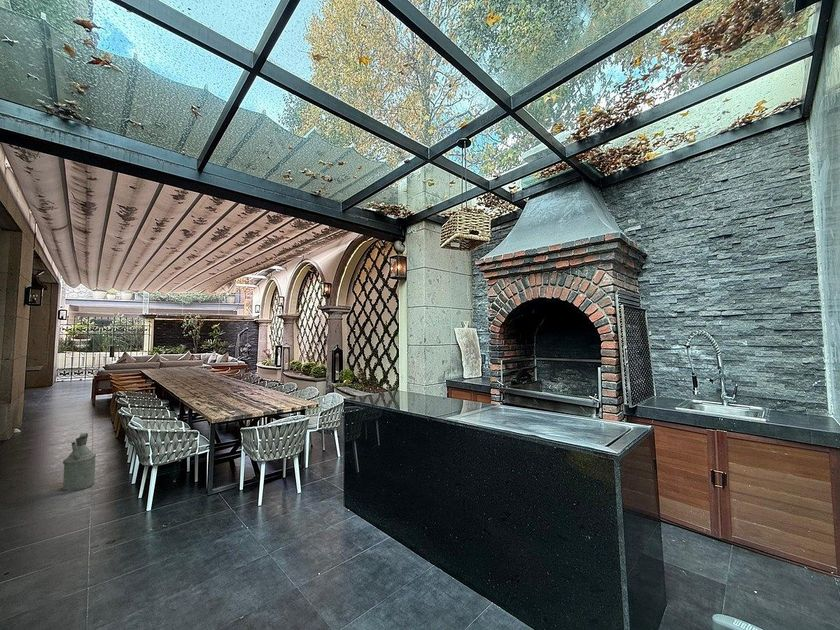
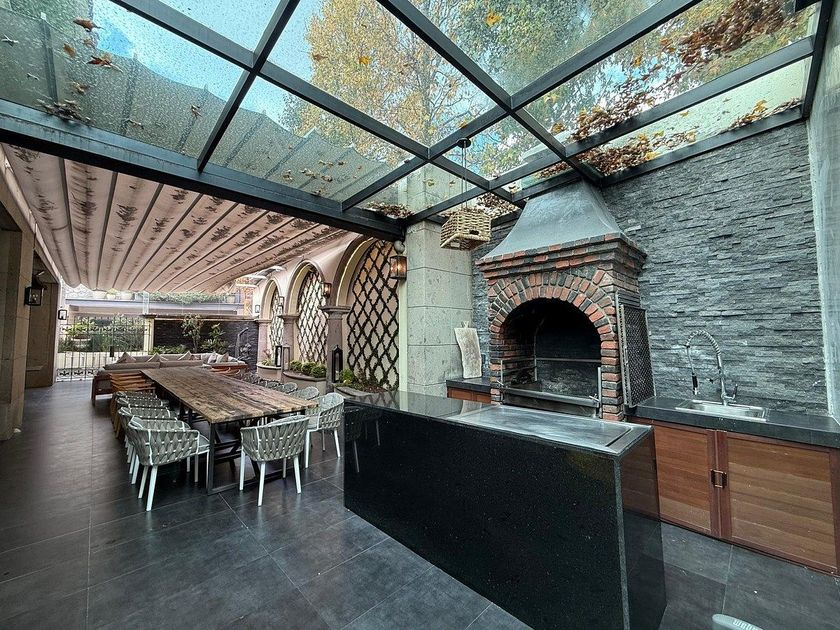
- watering can (79, 461)
